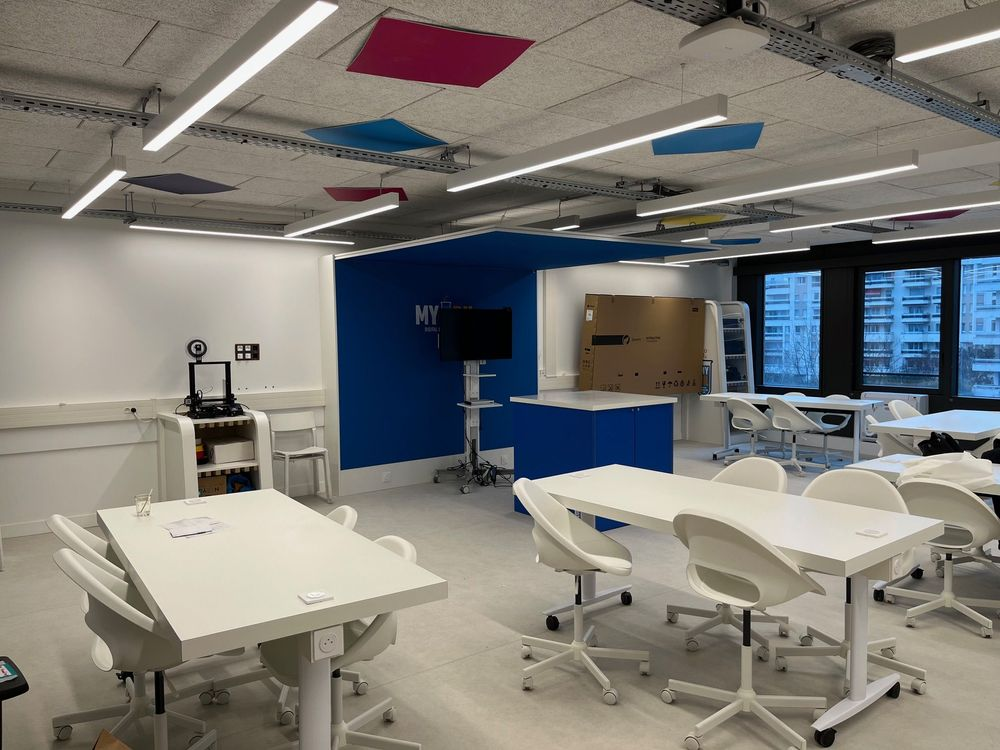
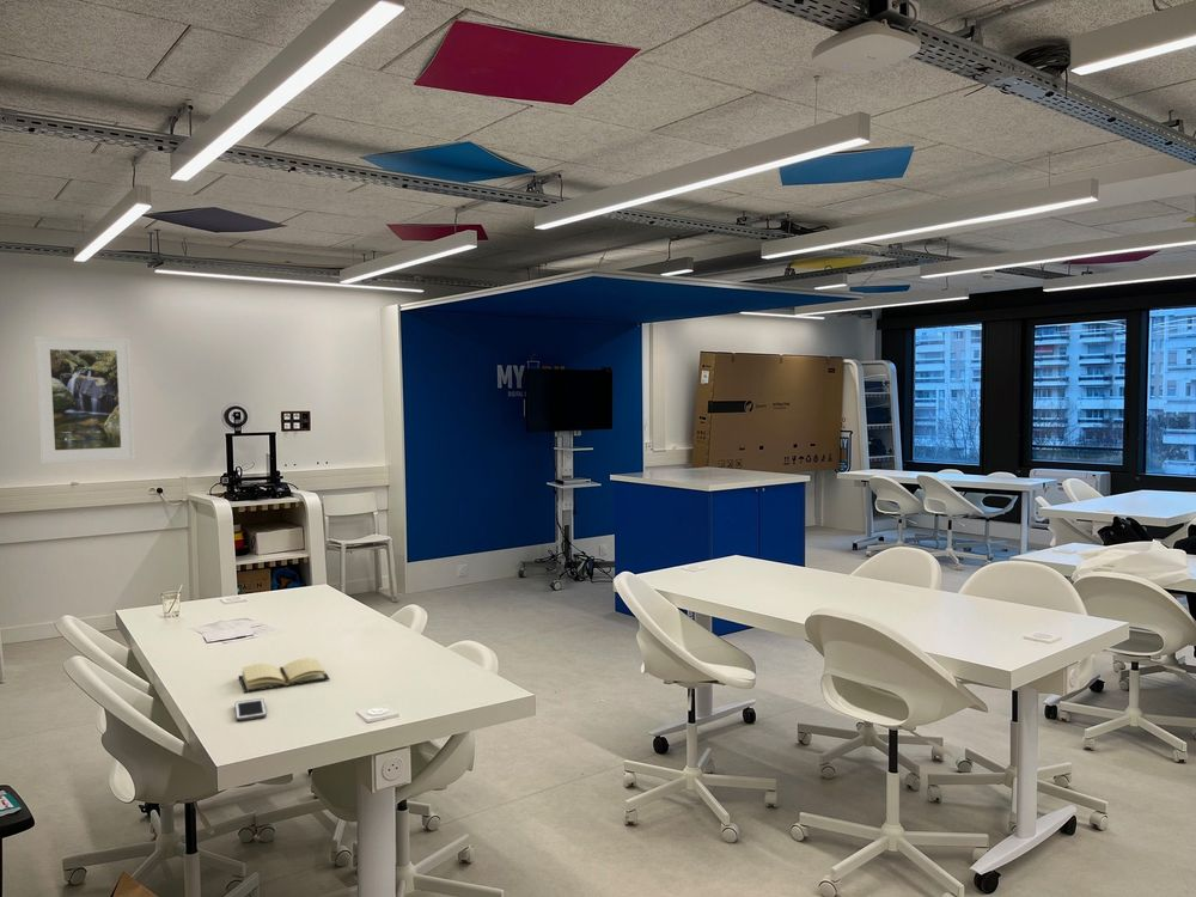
+ book (283, 673)
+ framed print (86, 399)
+ cell phone (250, 709)
